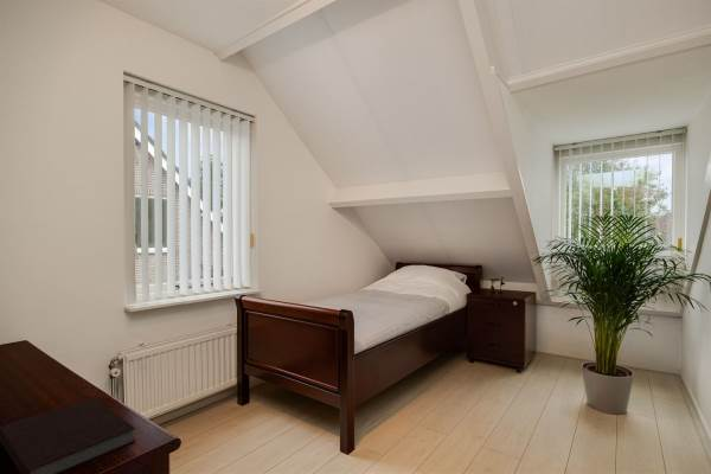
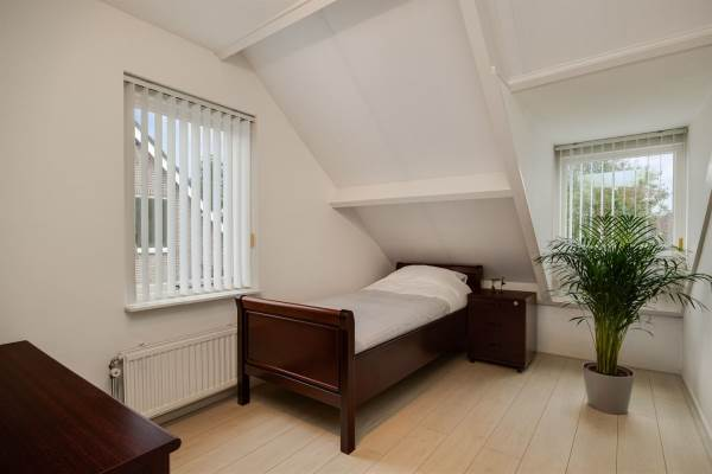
- notebook (66, 434)
